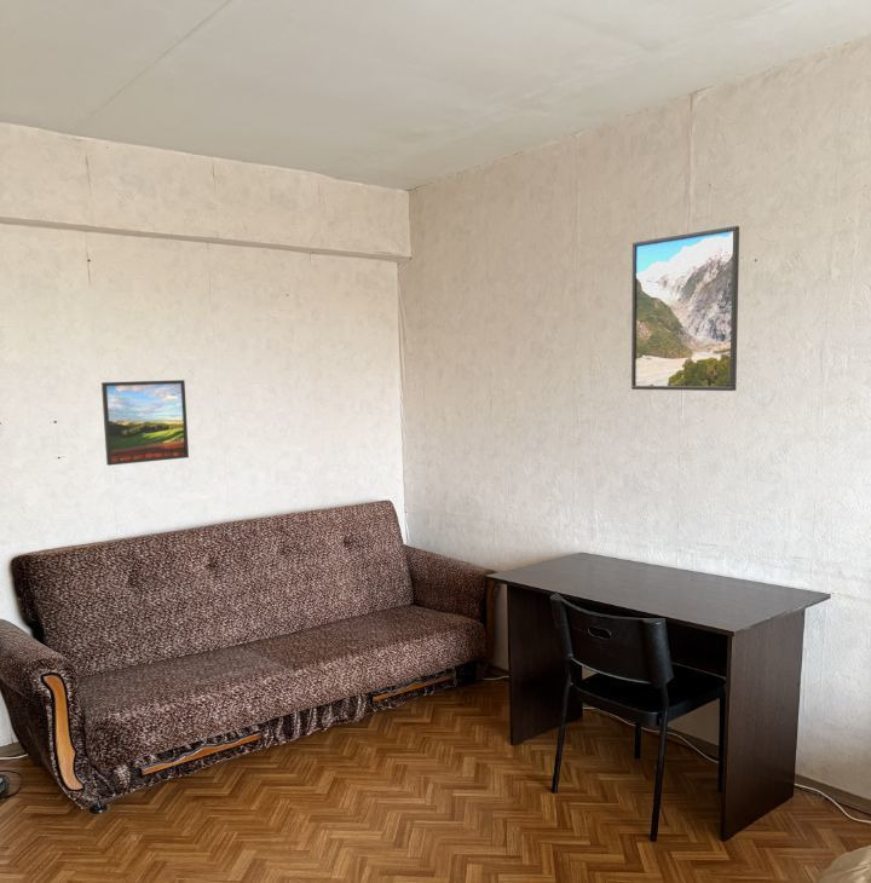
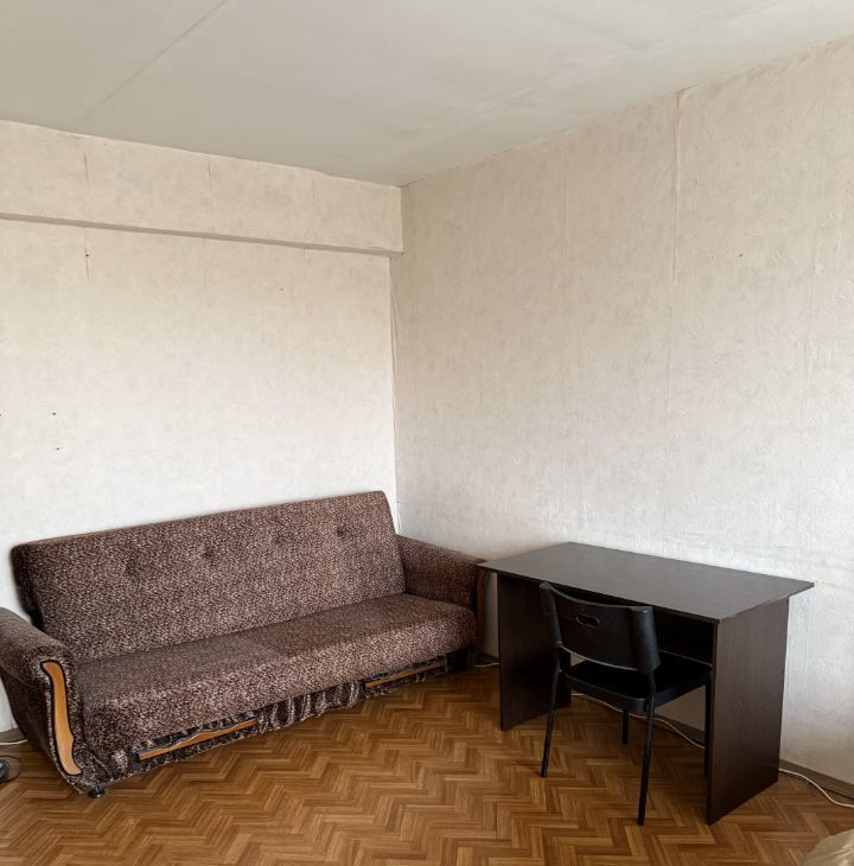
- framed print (681, 312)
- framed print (146, 421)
